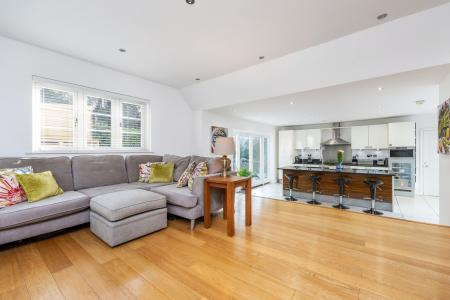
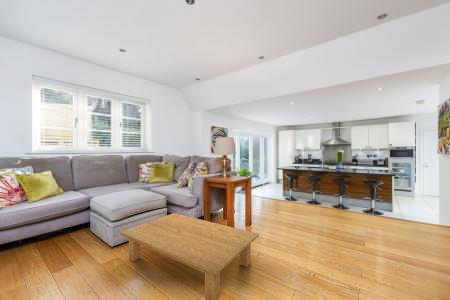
+ coffee table (188, 247)
